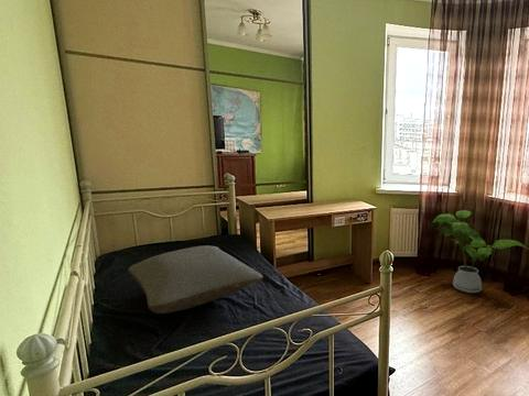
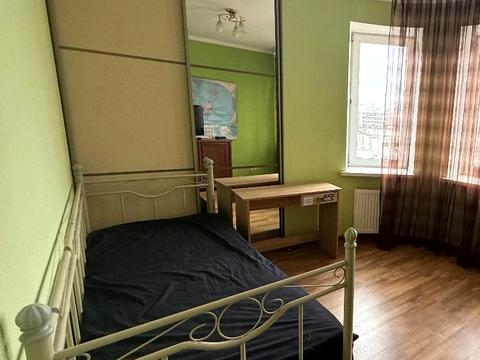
- house plant (467, 252)
- pillow (192, 276)
